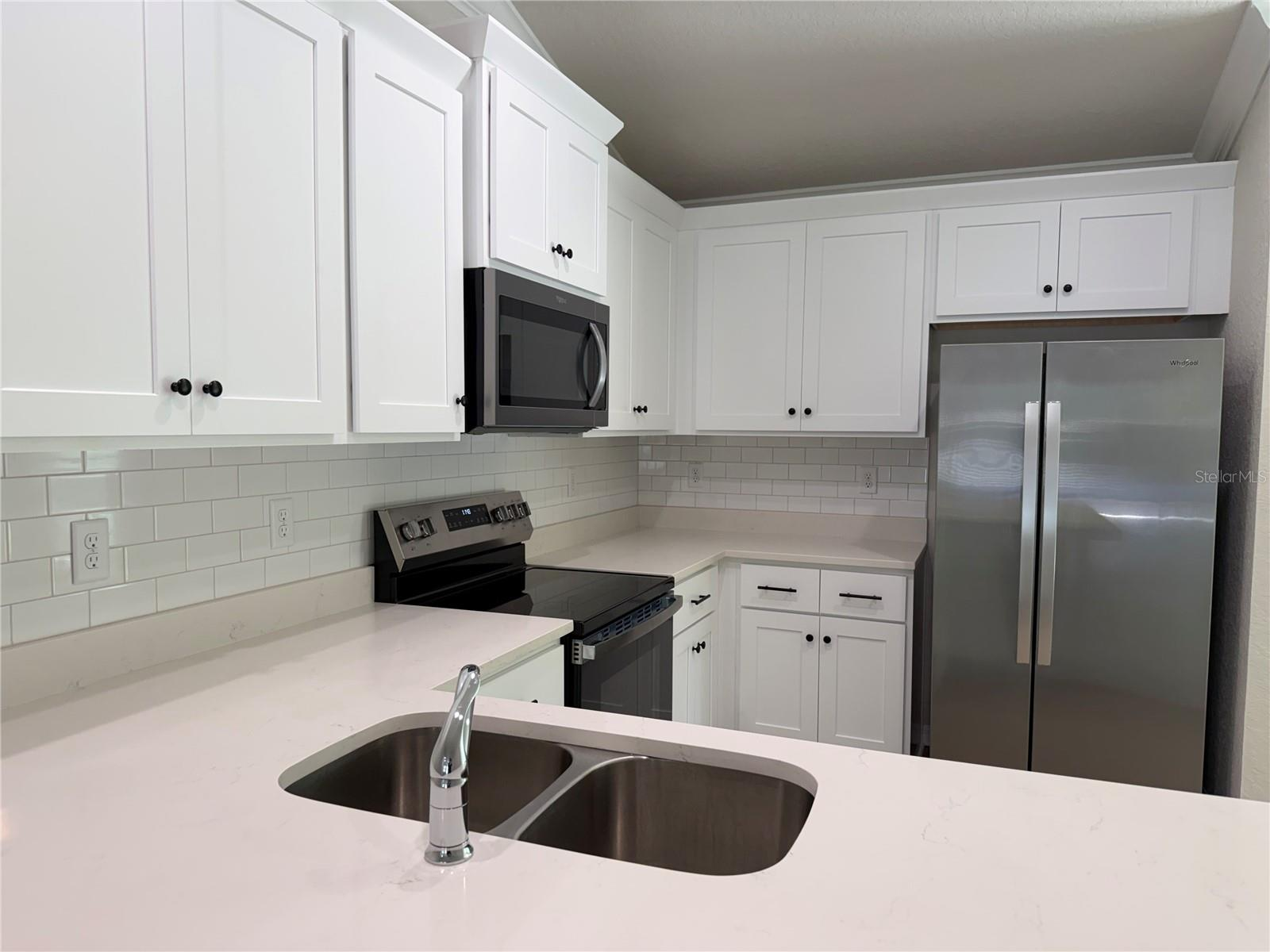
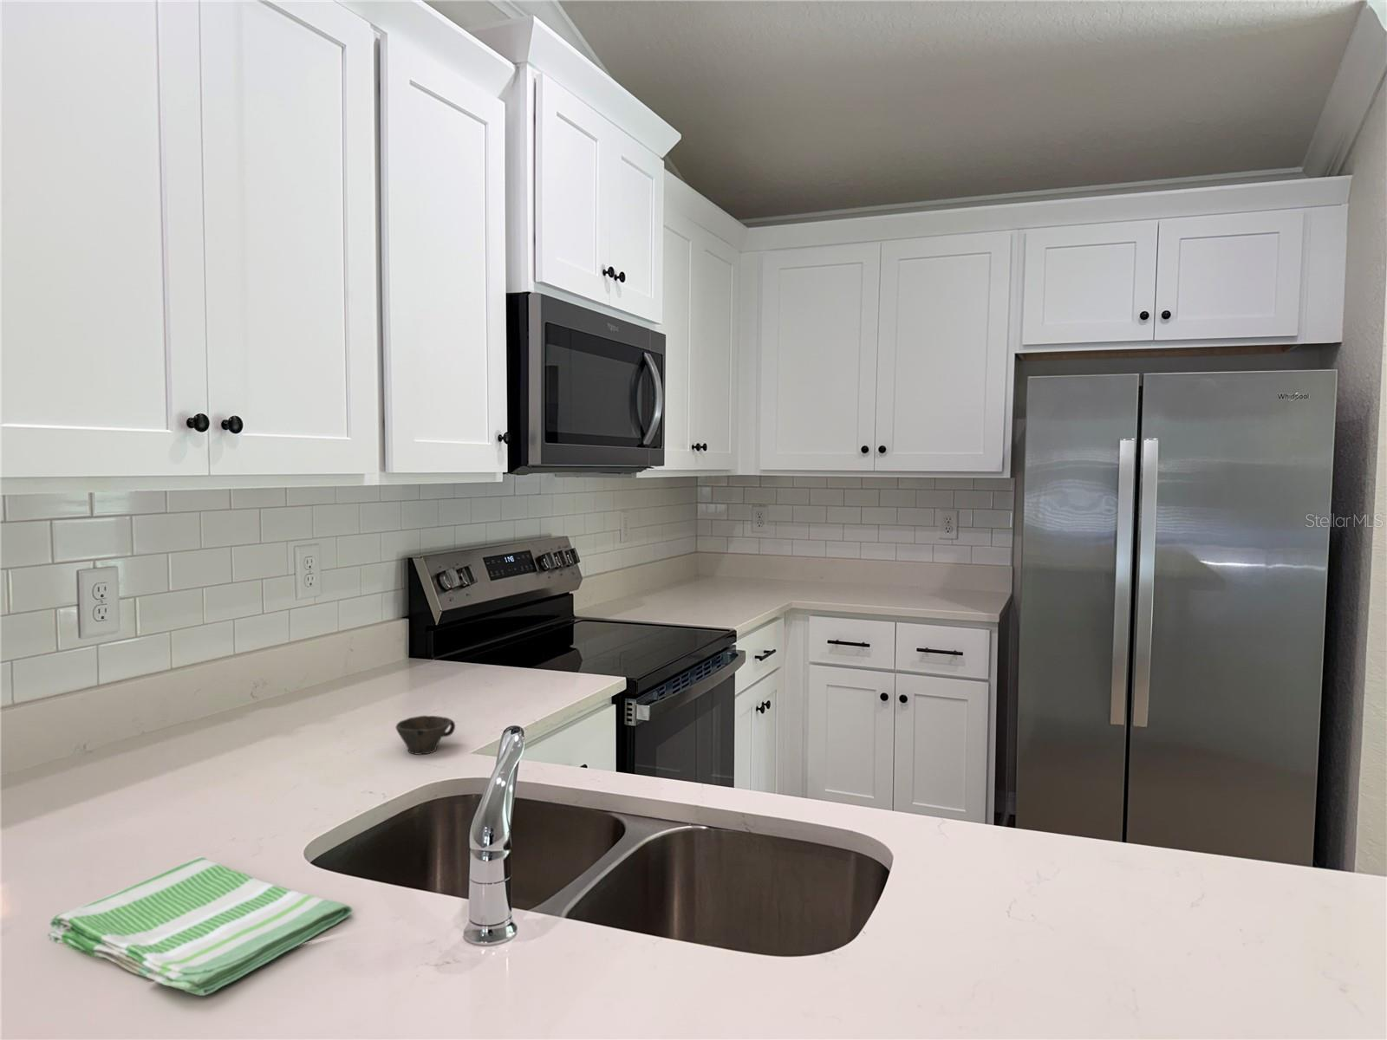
+ cup (427, 736)
+ dish towel (201, 917)
